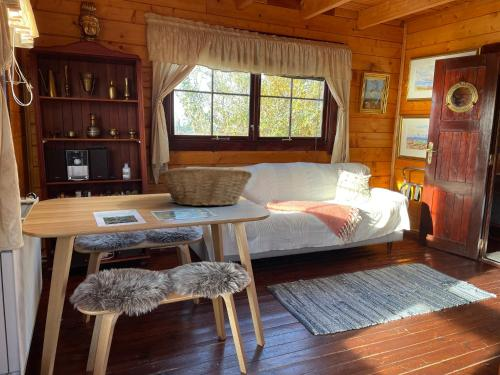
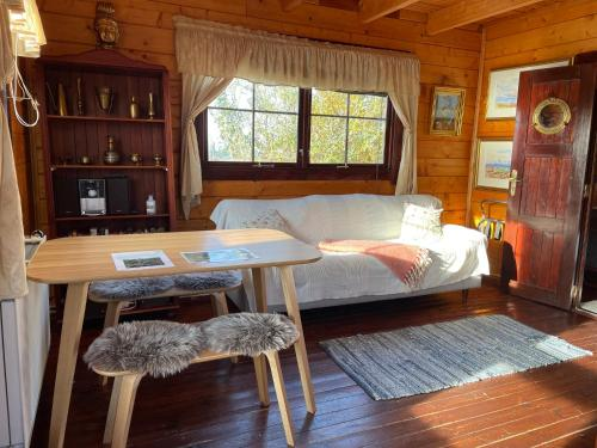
- fruit basket (205, 183)
